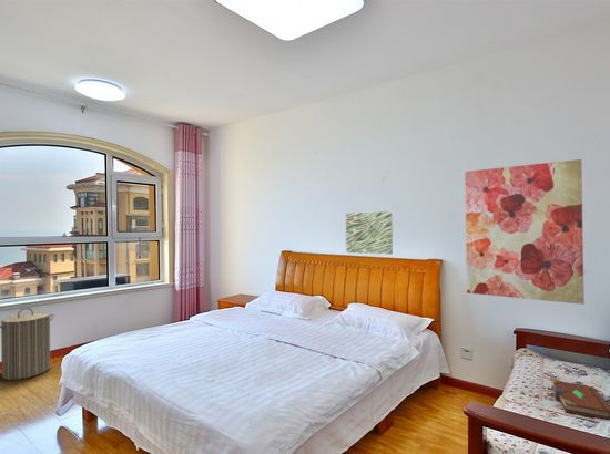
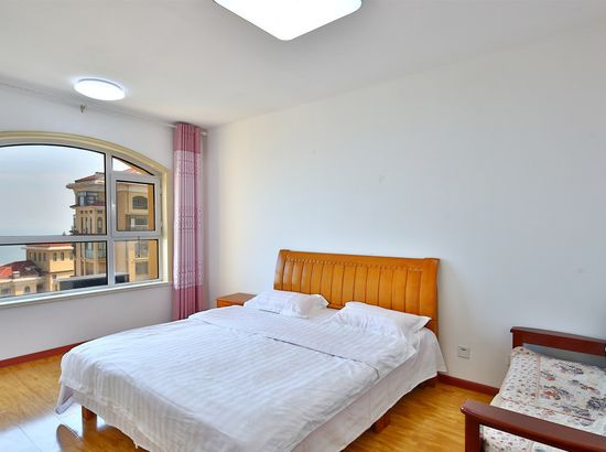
- book (580, 396)
- wall art (519, 231)
- laundry hamper (27, 340)
- wall art (367, 233)
